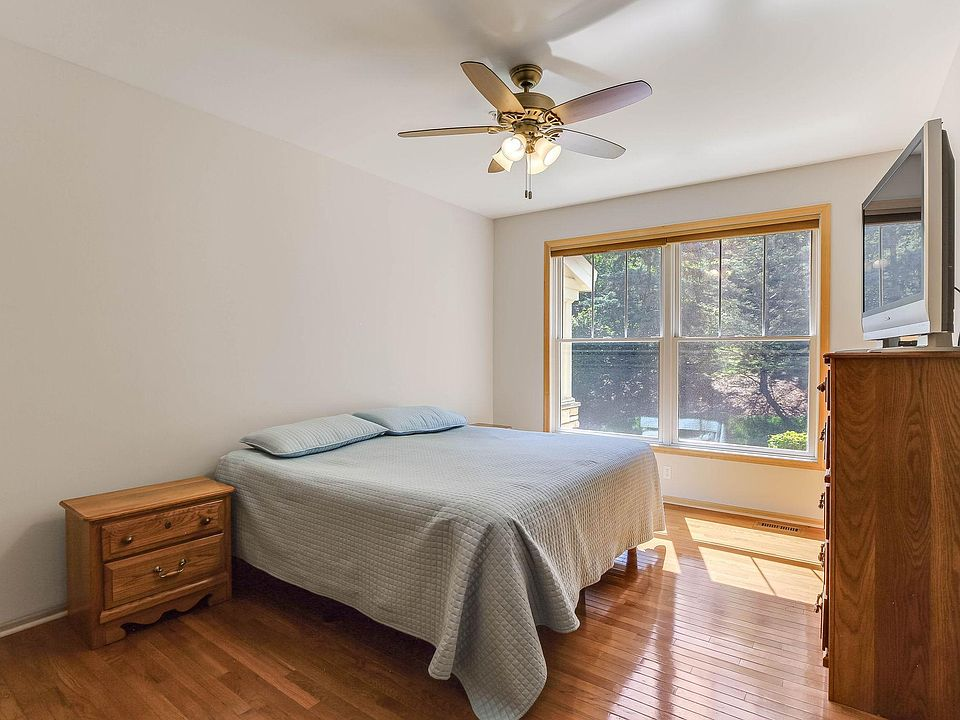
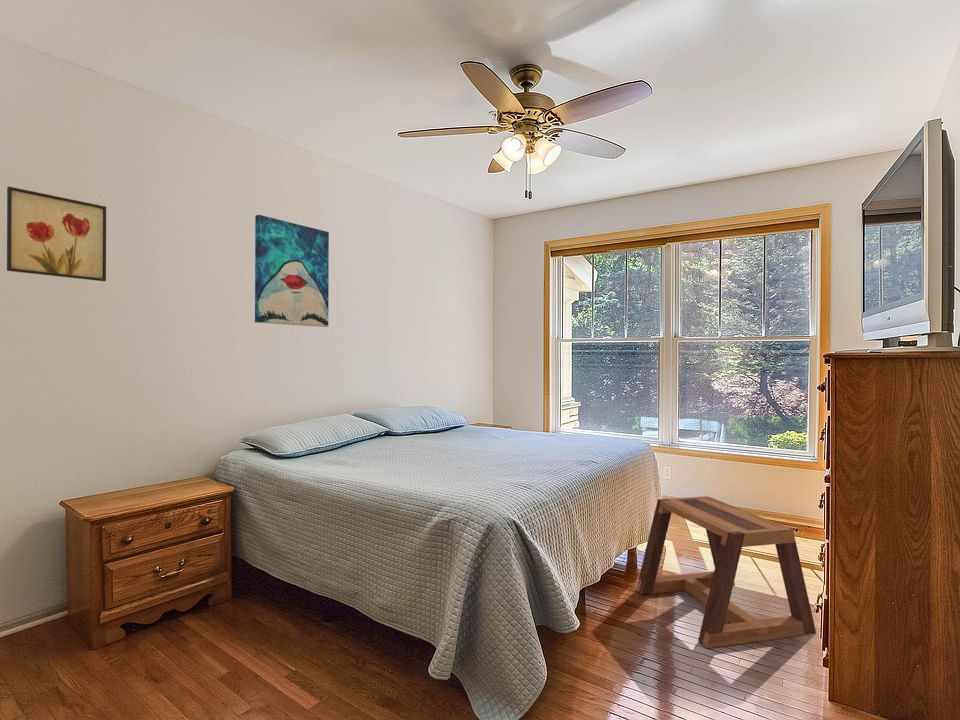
+ wall art (294, 274)
+ wall art (58, 237)
+ stool (718, 561)
